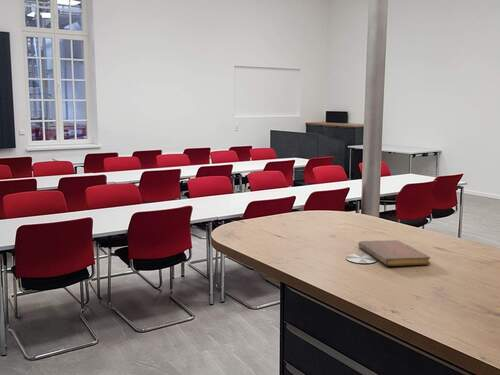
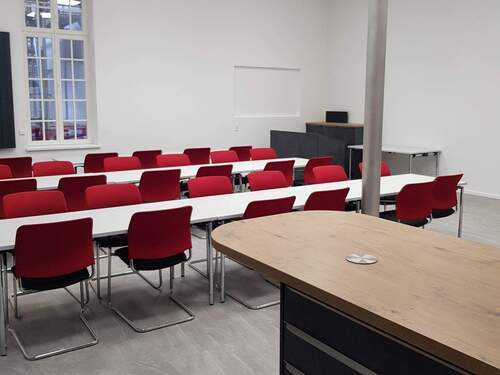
- notebook (392, 252)
